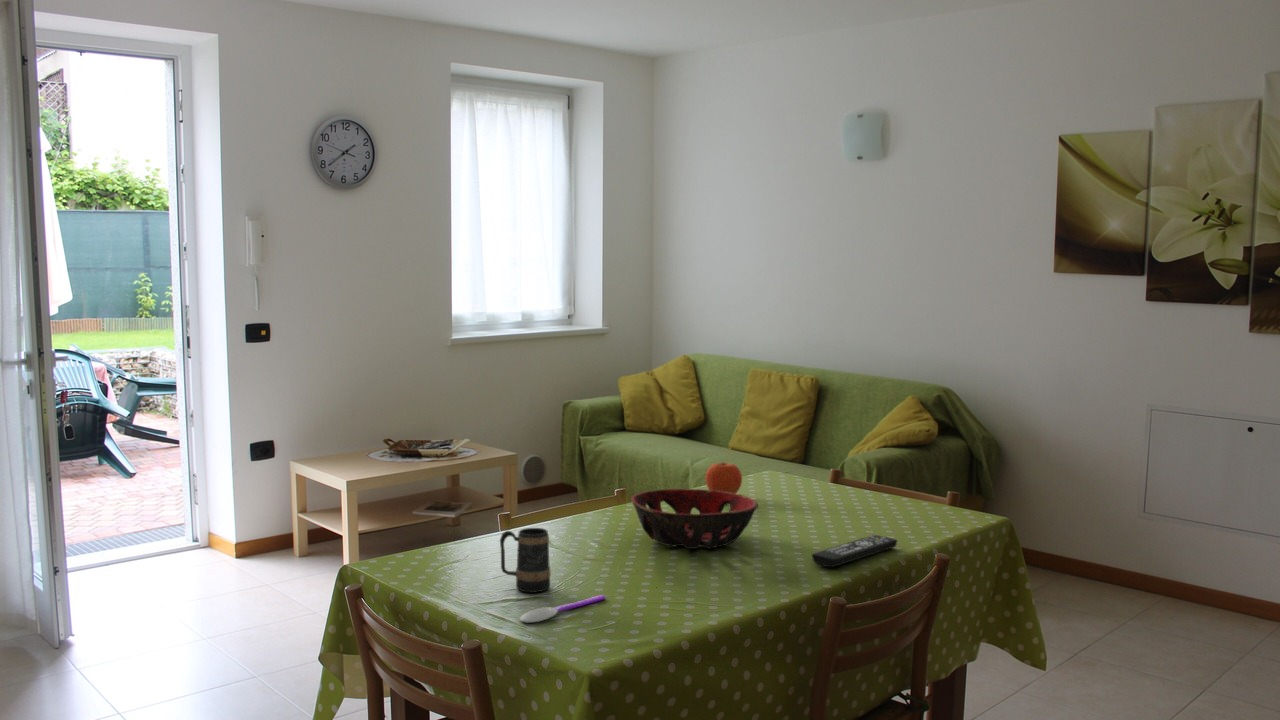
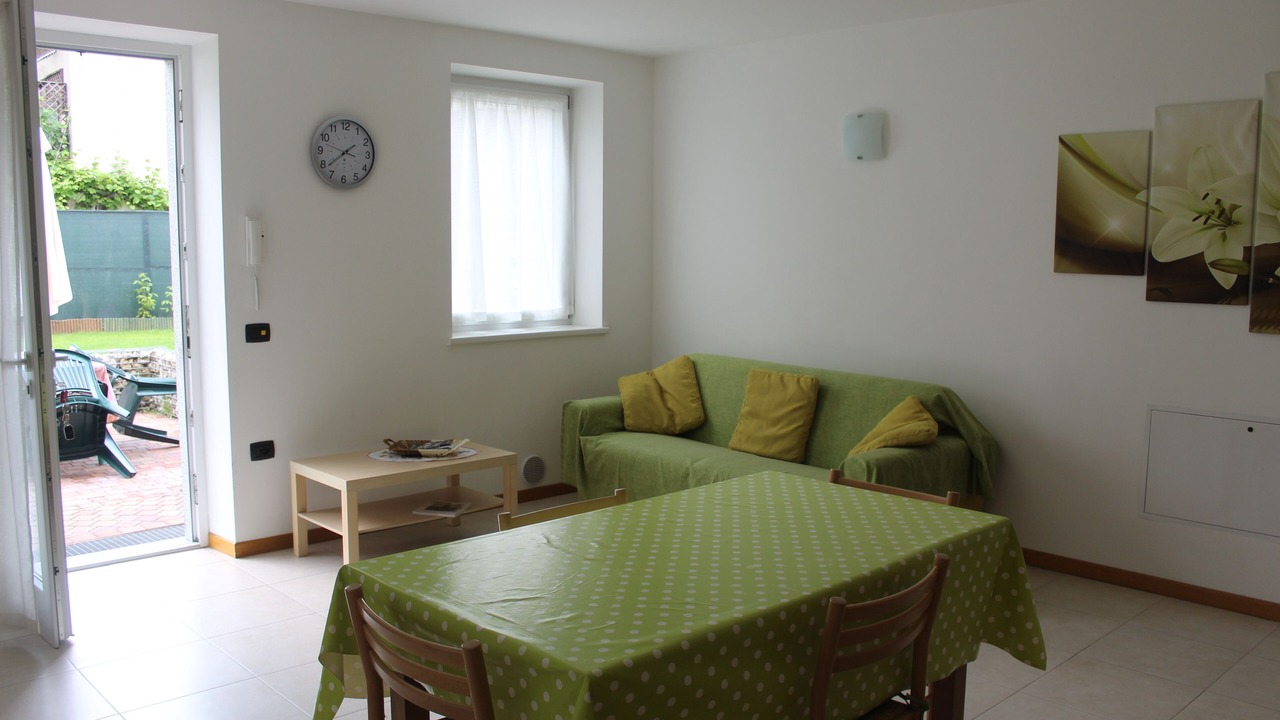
- mug (525, 559)
- spoon (564, 606)
- fruit (723, 479)
- remote control (855, 550)
- decorative bowl (694, 519)
